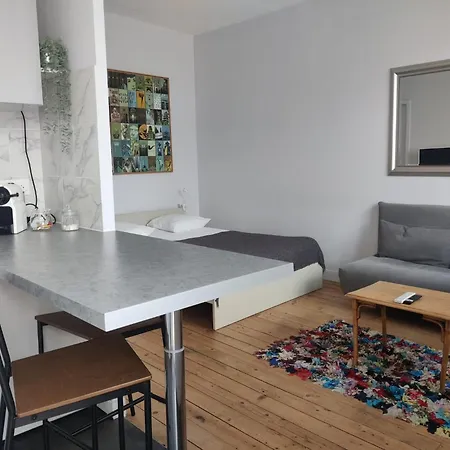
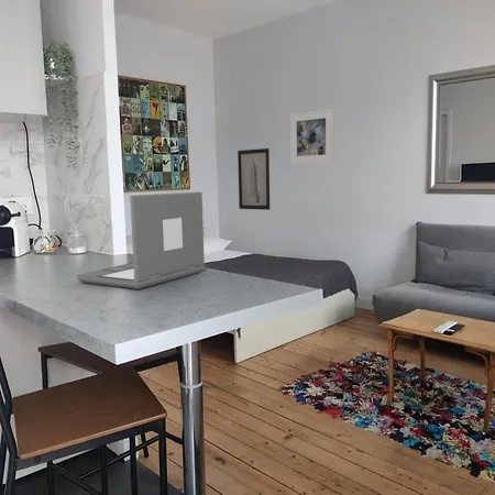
+ wall art (253, 179)
+ laptop (142, 235)
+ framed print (310, 138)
